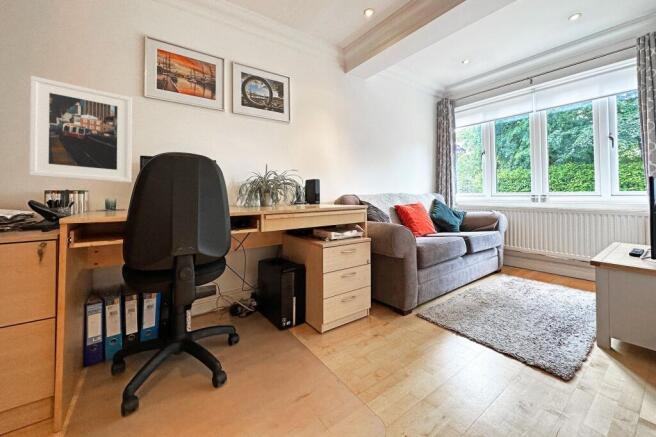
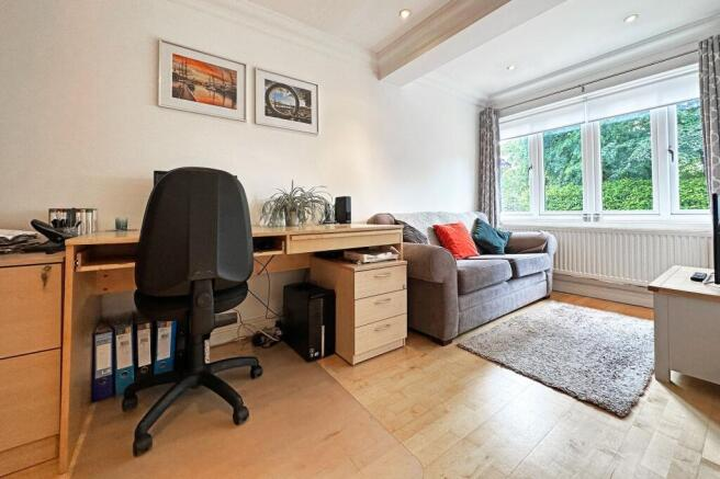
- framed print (85, 133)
